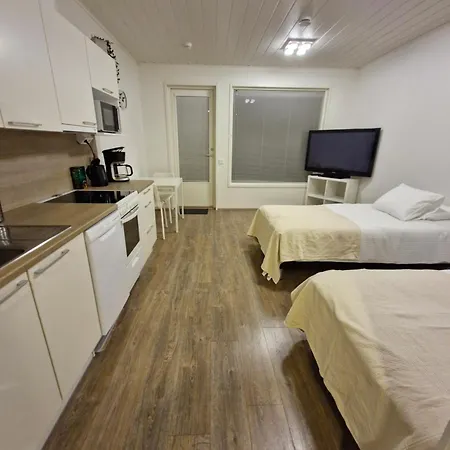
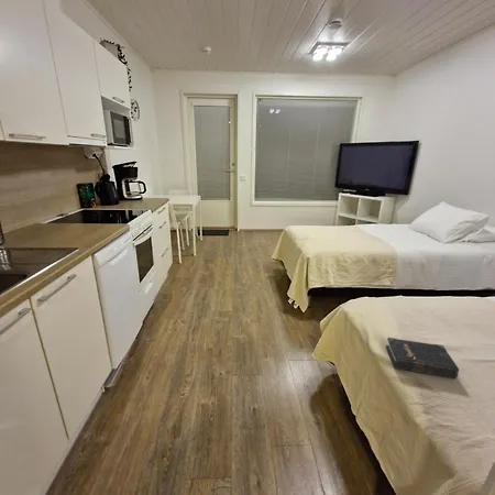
+ hardback book (419, 356)
